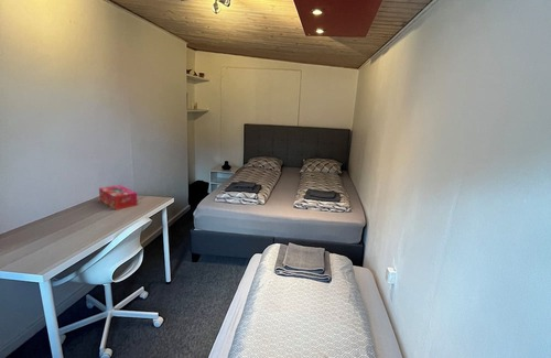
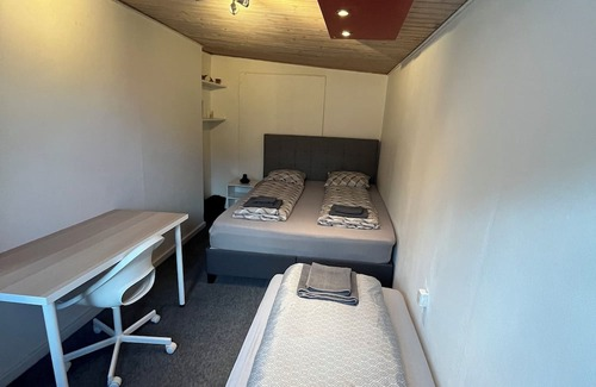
- tissue box (118, 196)
